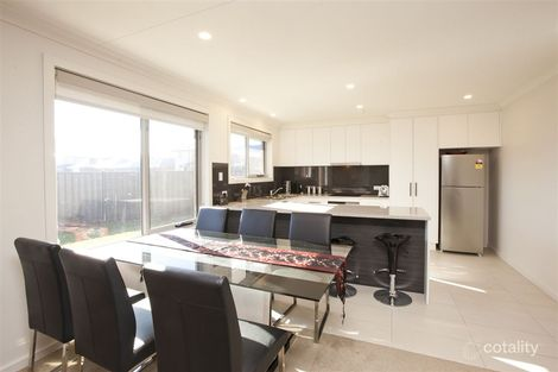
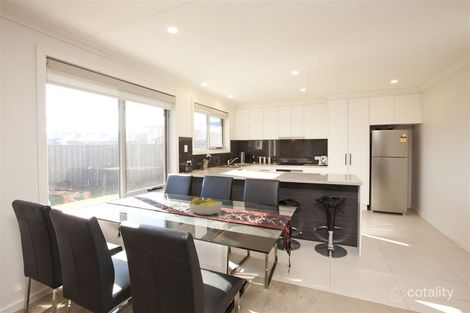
+ fruit bowl (205, 205)
